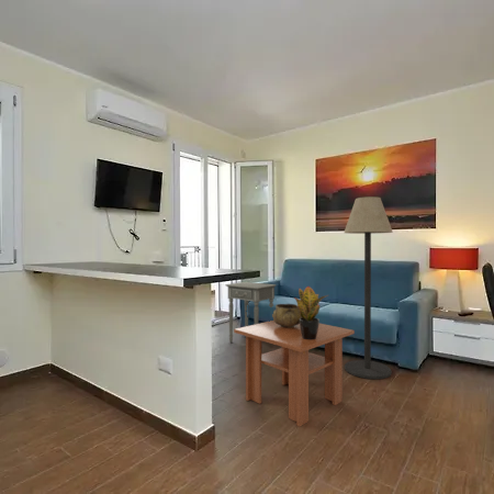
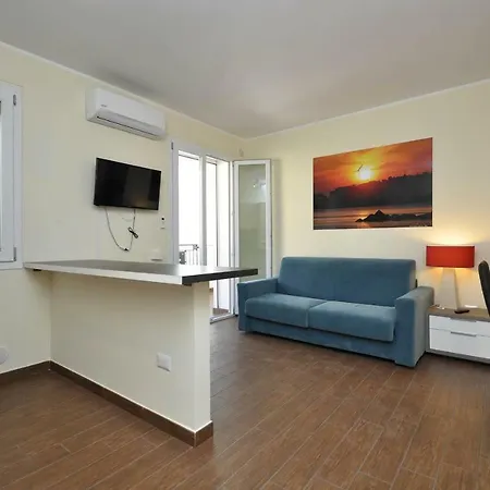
- side table (254, 313)
- potted plant (310, 310)
- floor lamp (367, 284)
- decorative bowl (287, 315)
- coffee table (293, 364)
